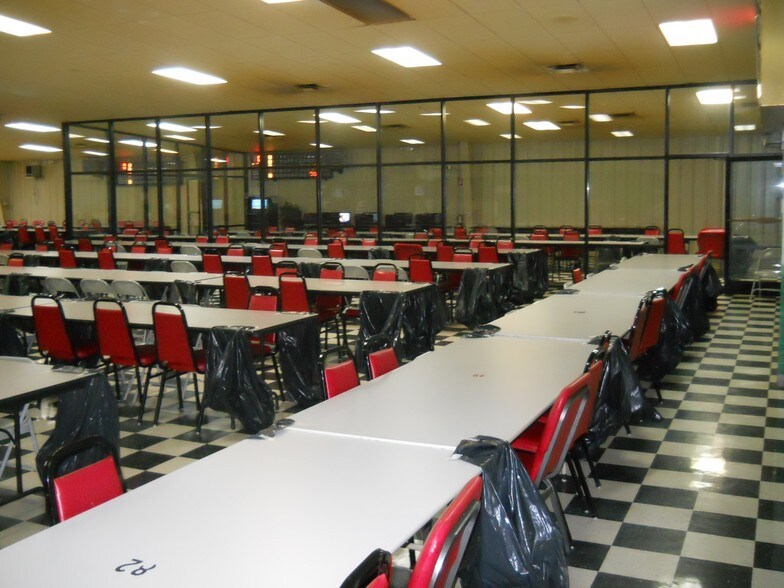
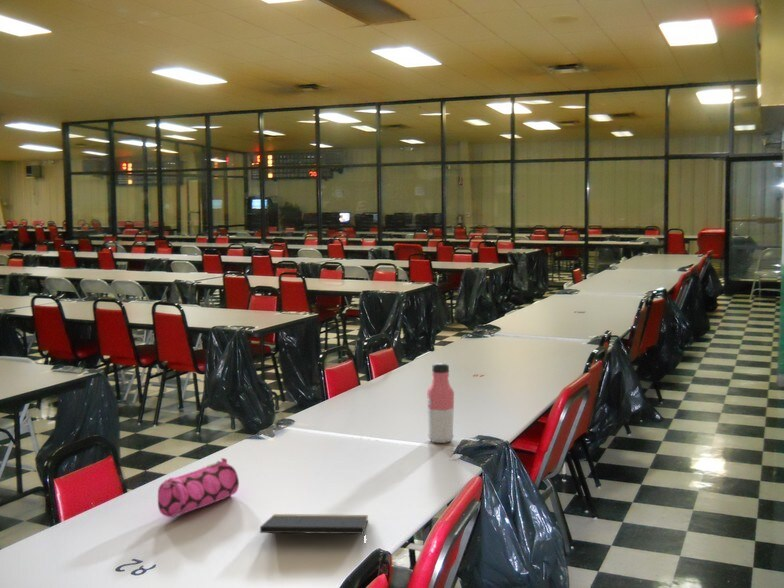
+ notepad (316, 523)
+ pencil case (198, 486)
+ water bottle (440, 402)
